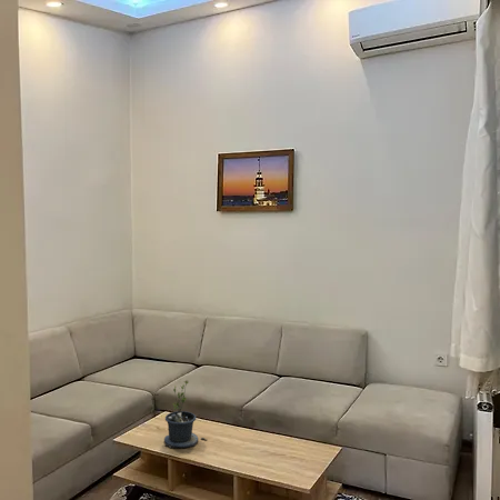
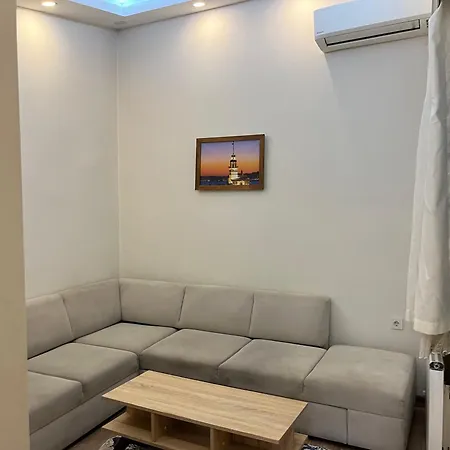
- potted plant (182, 411)
